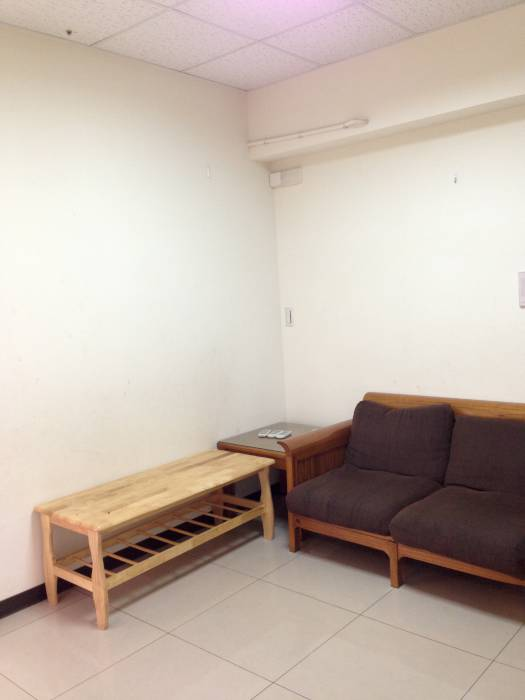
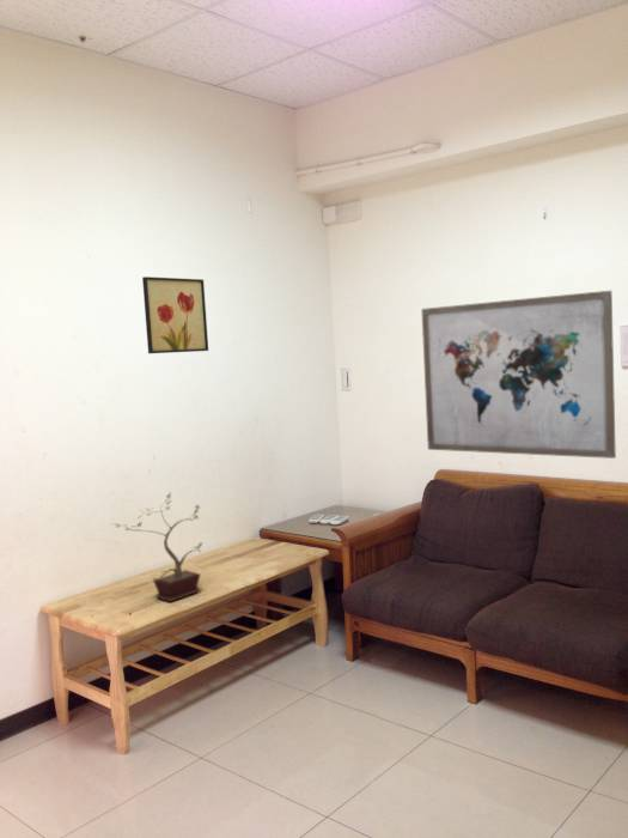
+ wall art (511, 377)
+ potted plant (164, 544)
+ wall art (175, 315)
